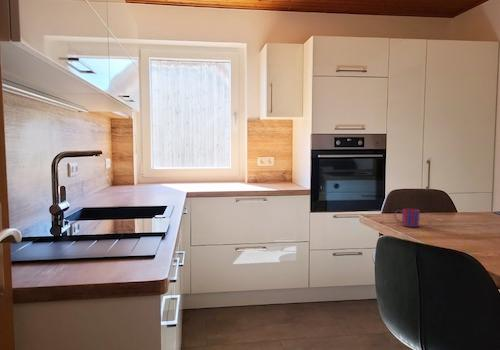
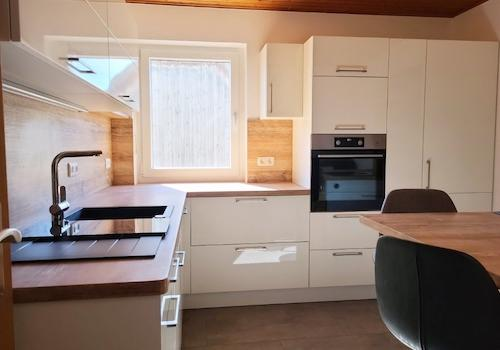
- mug (406, 217)
